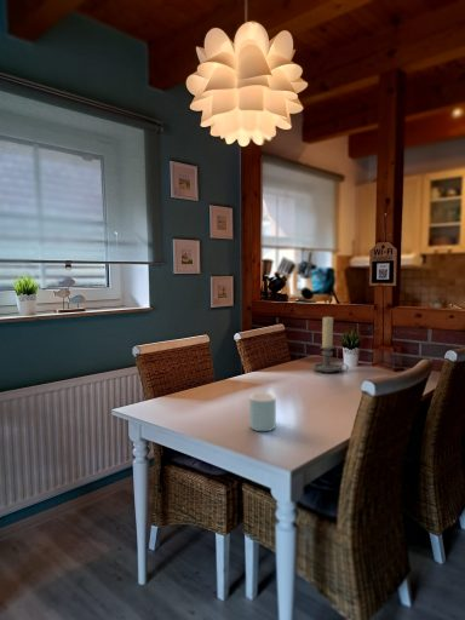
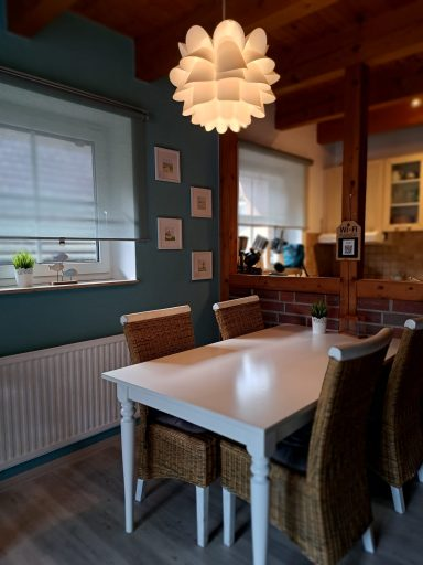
- mug (263, 409)
- candle holder (329, 343)
